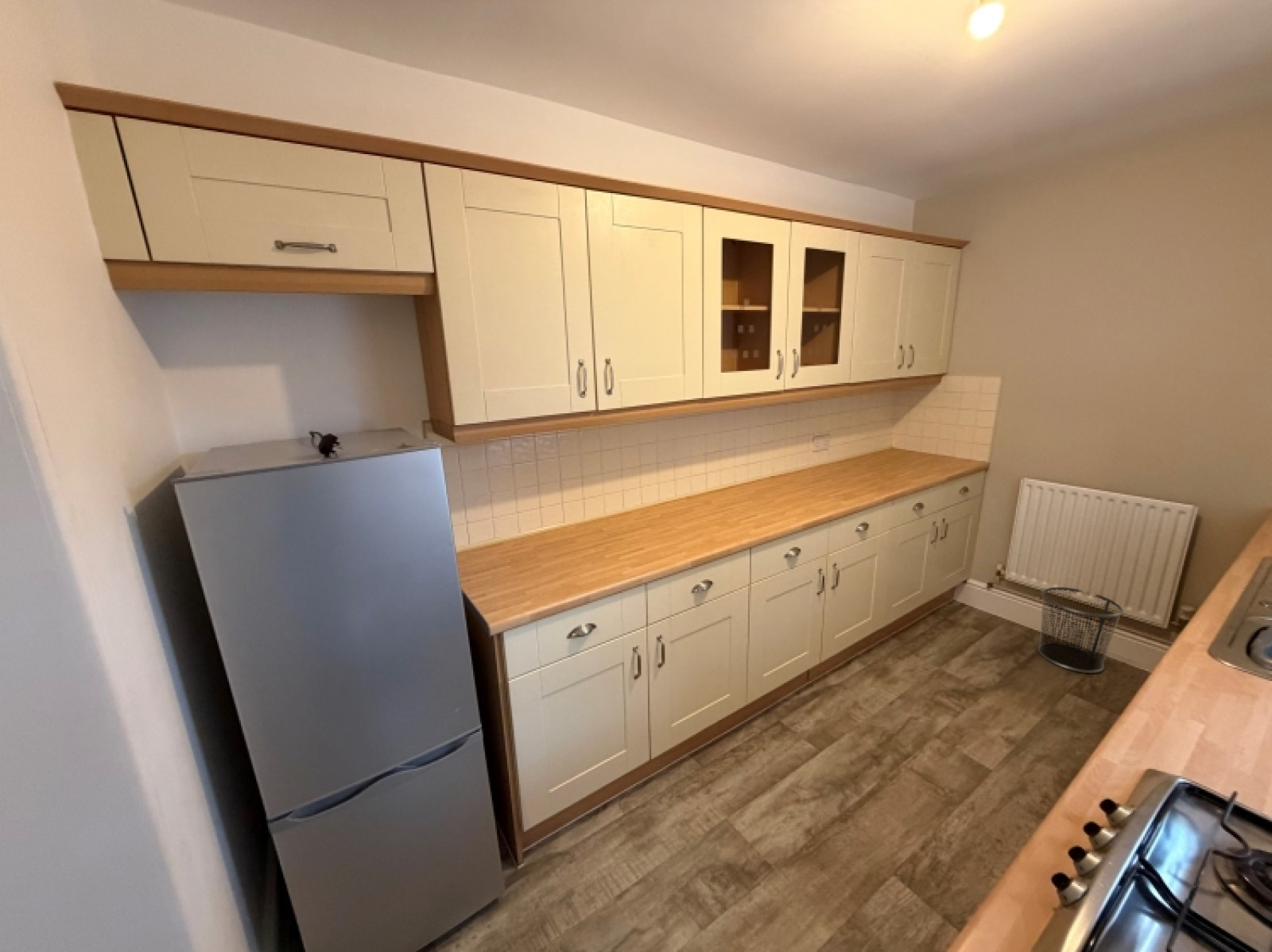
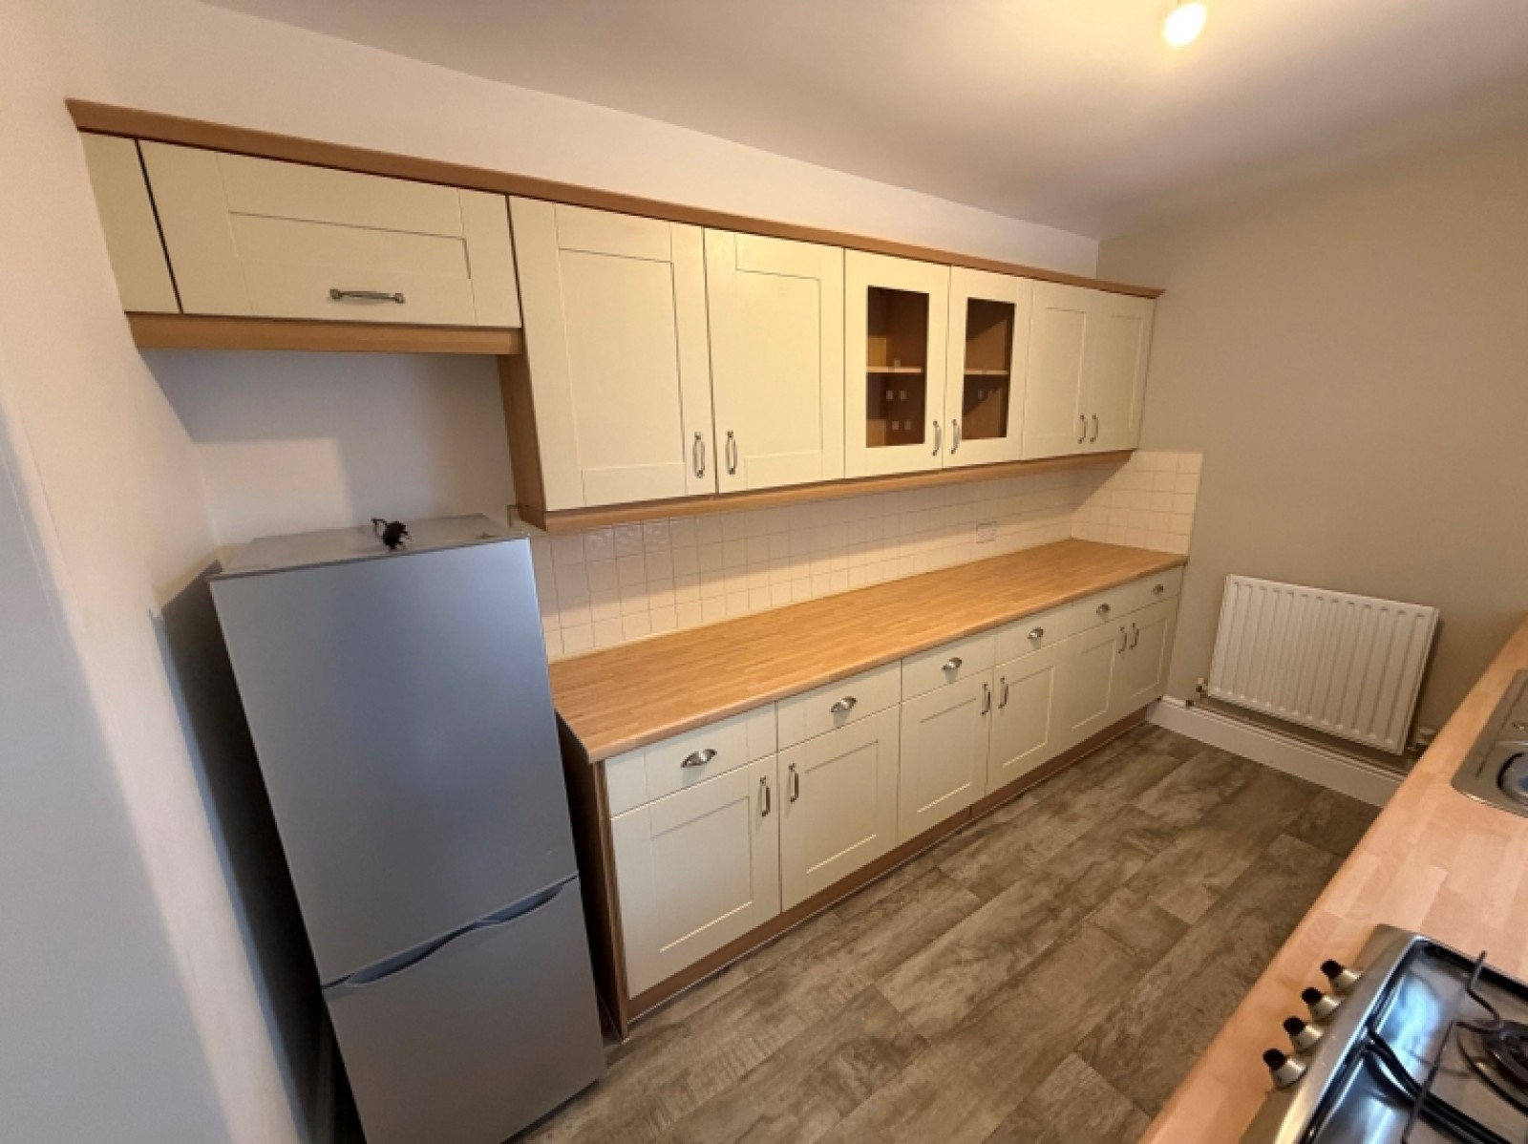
- waste bin (1075, 629)
